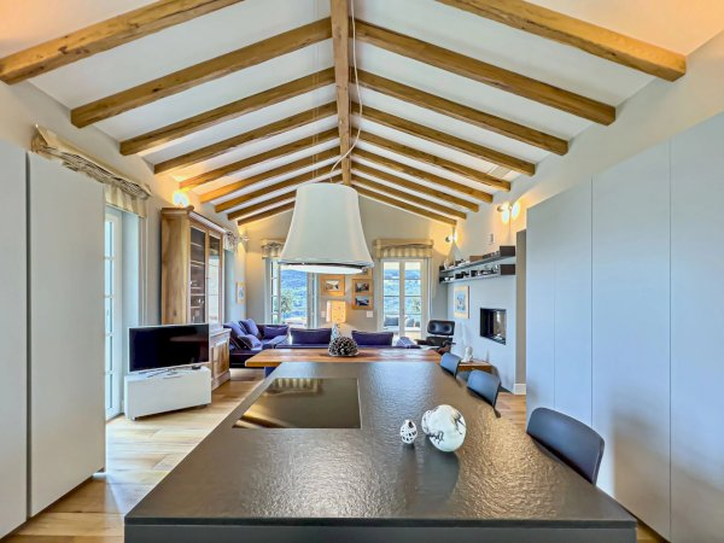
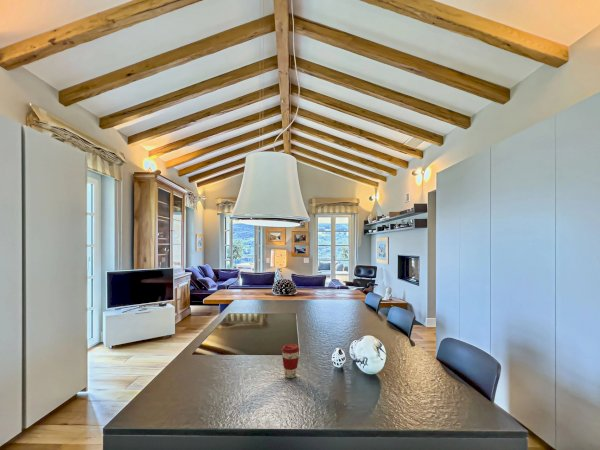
+ coffee cup (290, 360)
